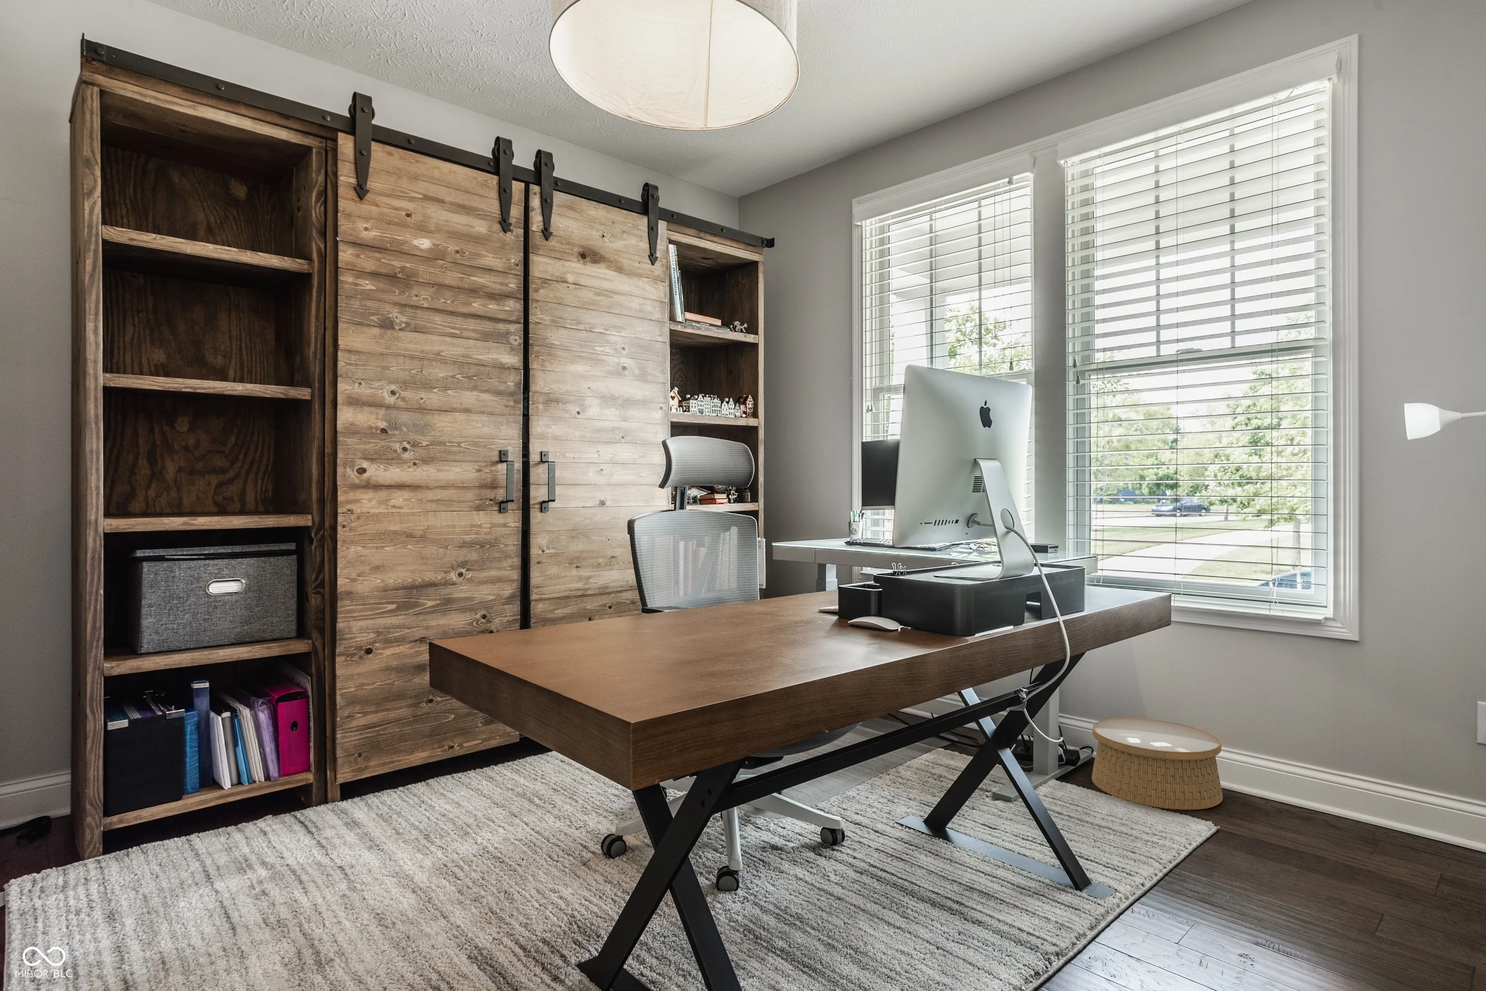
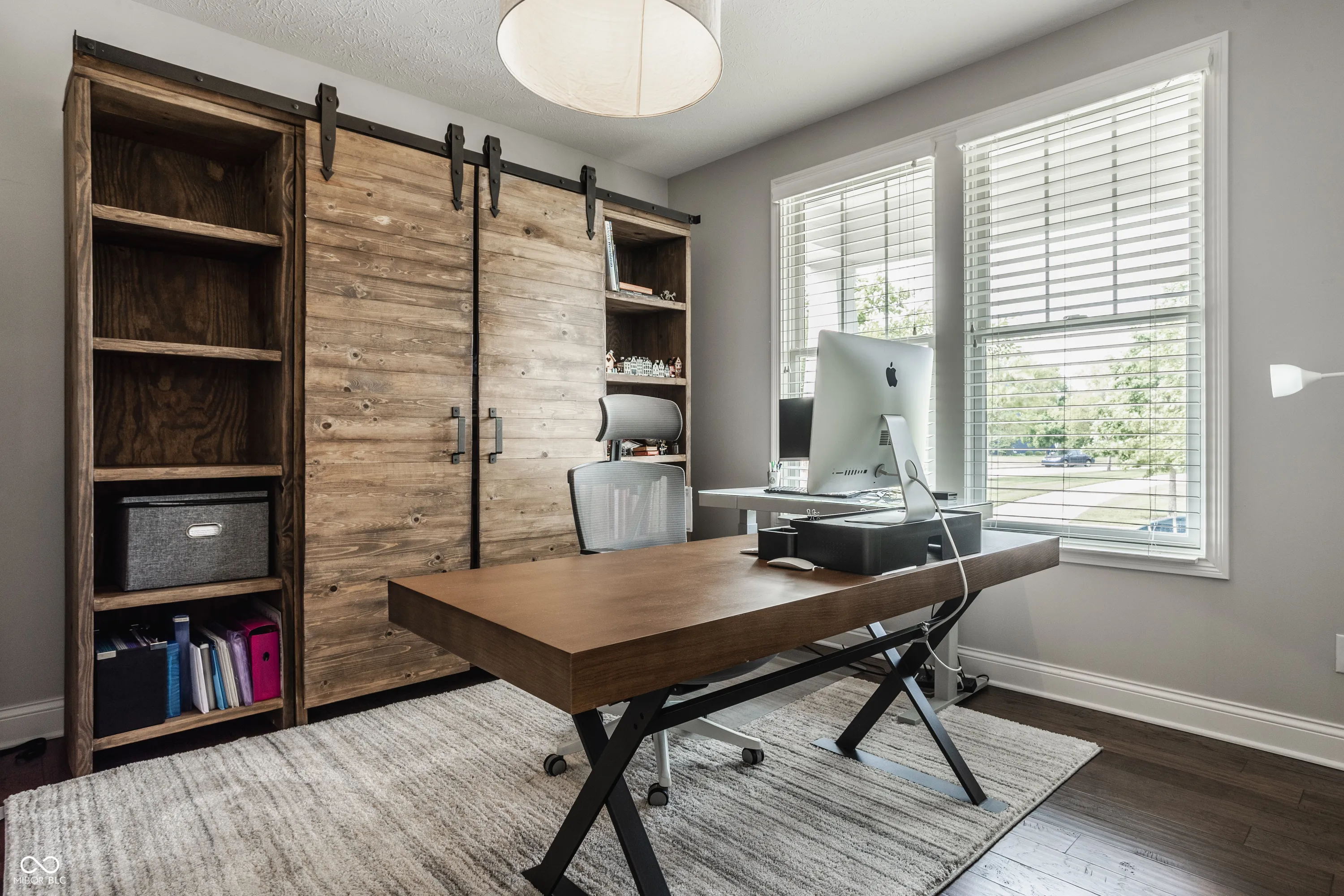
- woven basket (1155, 760)
